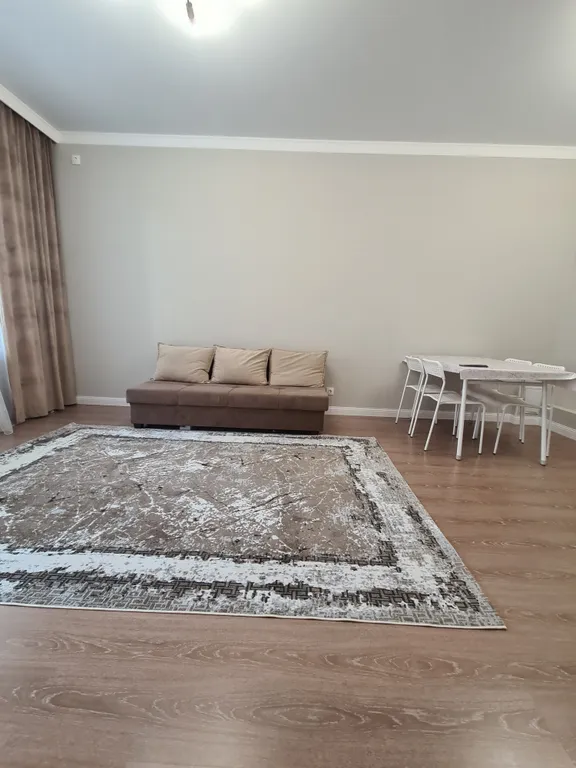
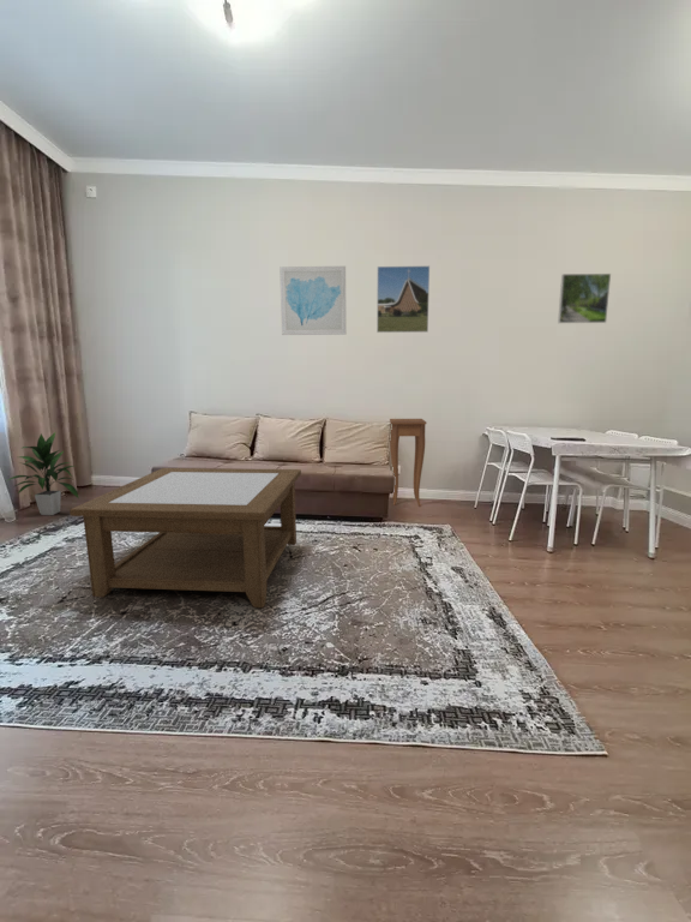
+ side table (414, 462)
+ coffee table (206, 527)
+ indoor plant (46, 474)
+ wall art (313, 300)
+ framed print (583, 298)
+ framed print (402, 299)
